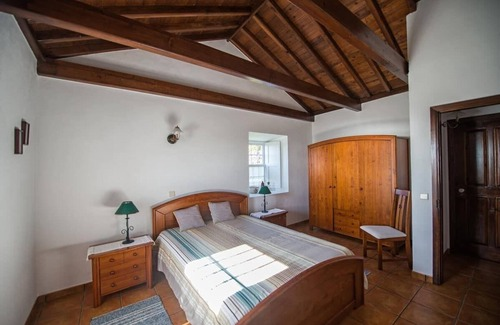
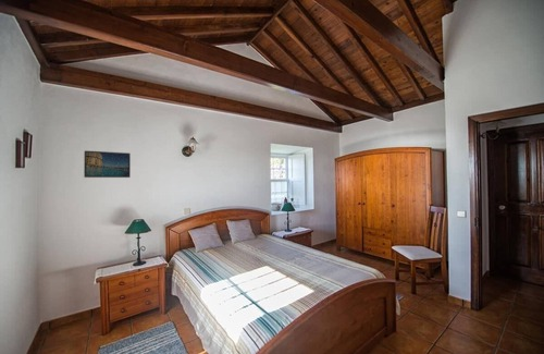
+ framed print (108, 164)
